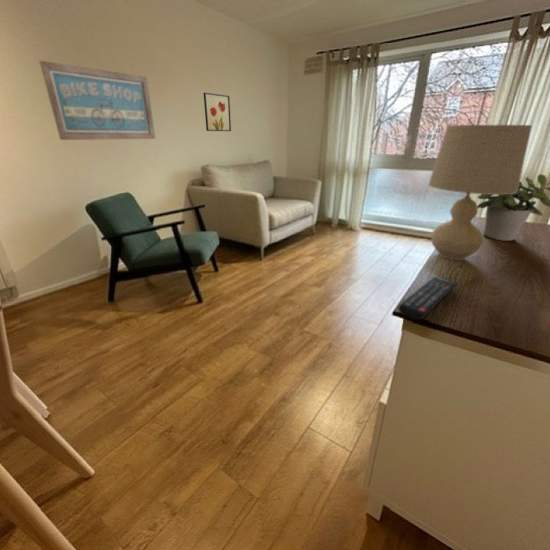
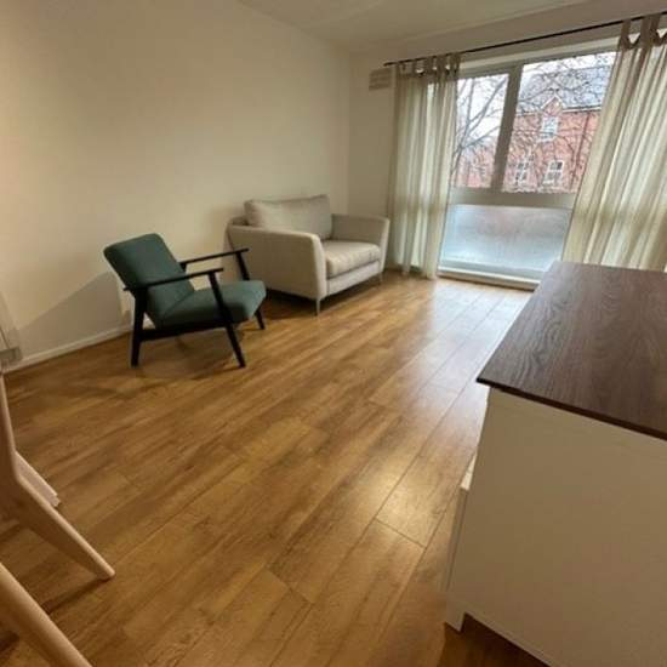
- table lamp (467, 196)
- wall art (217, 113)
- remote control (429, 296)
- wall art (106, 106)
- potted plant (513, 208)
